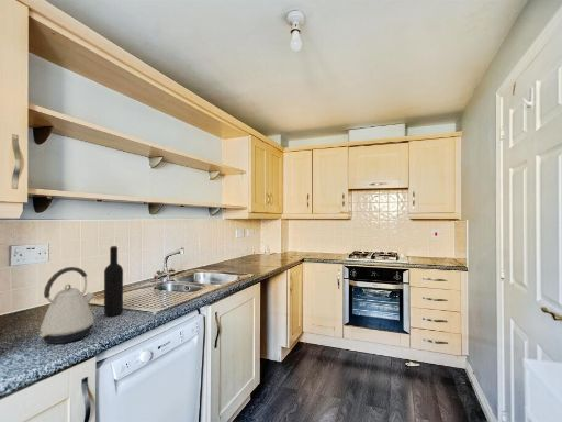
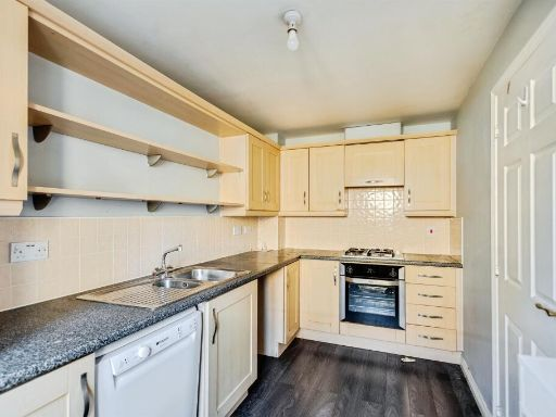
- kettle (69, 301)
- wine bottle (113, 279)
